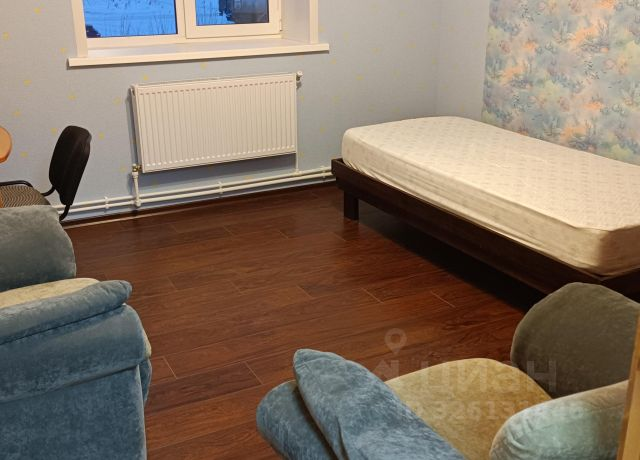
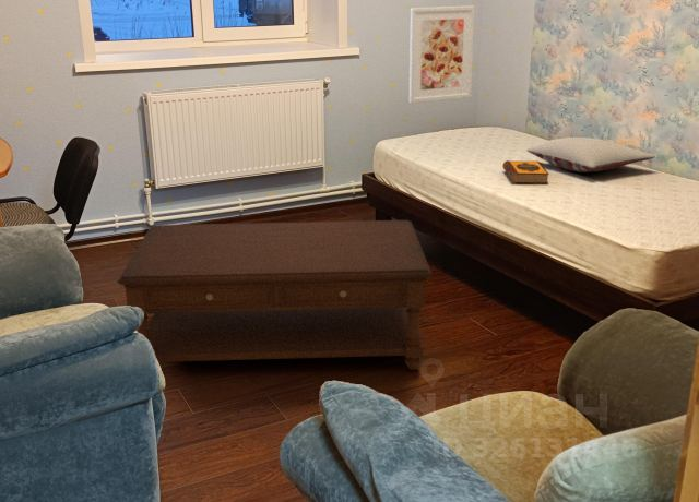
+ pillow (590, 153)
+ hardback book (524, 171)
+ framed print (441, 53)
+ coffee table (280, 294)
